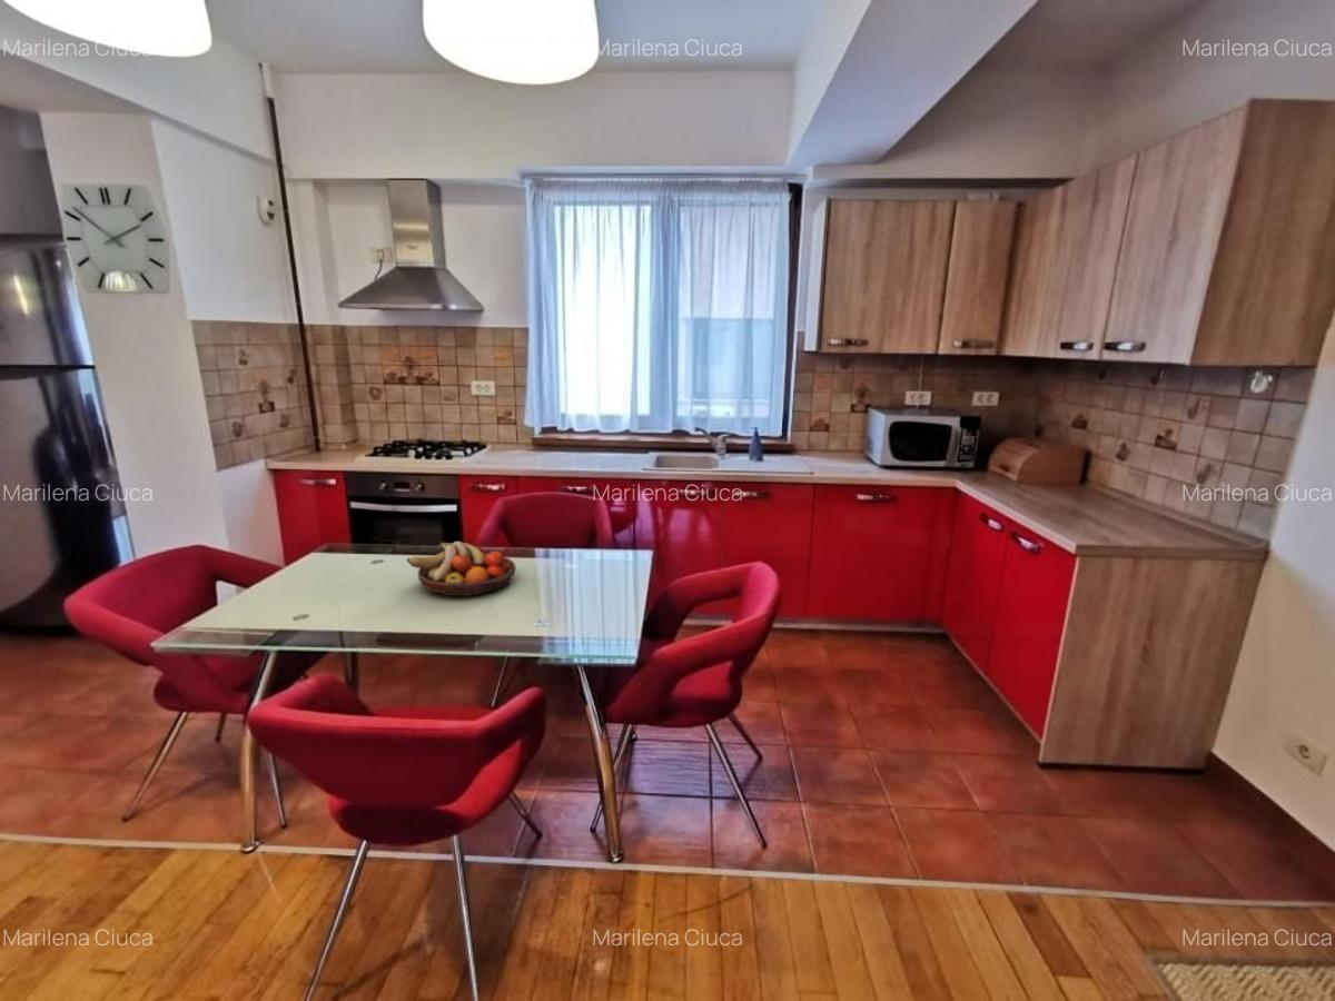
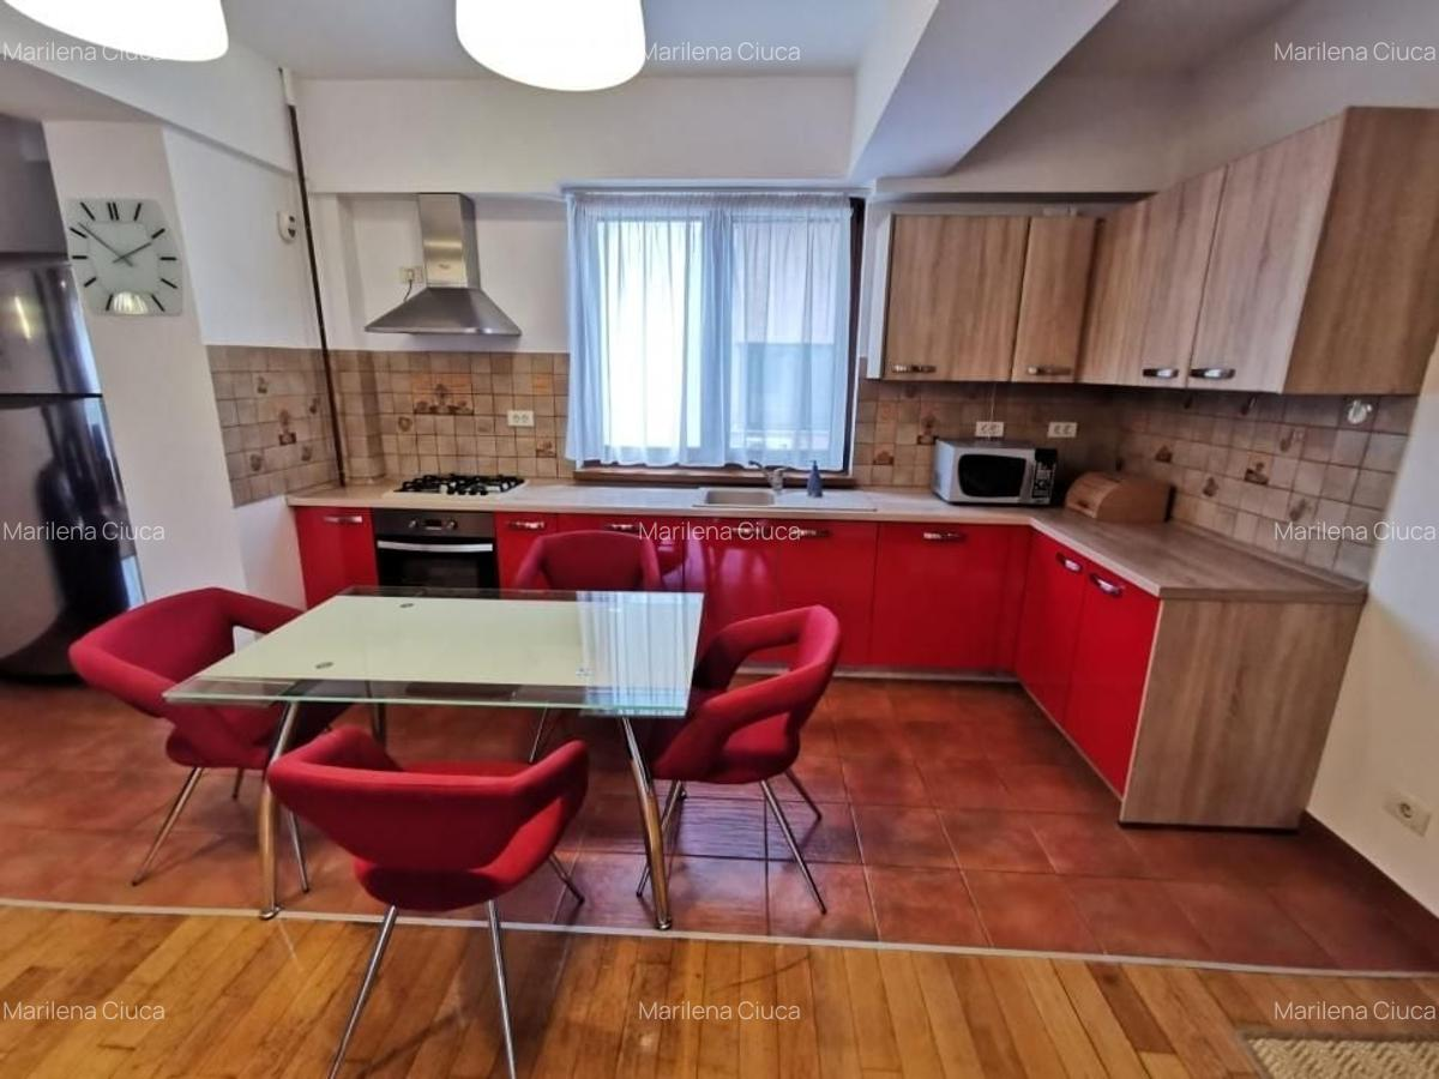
- fruit bowl (466, 564)
